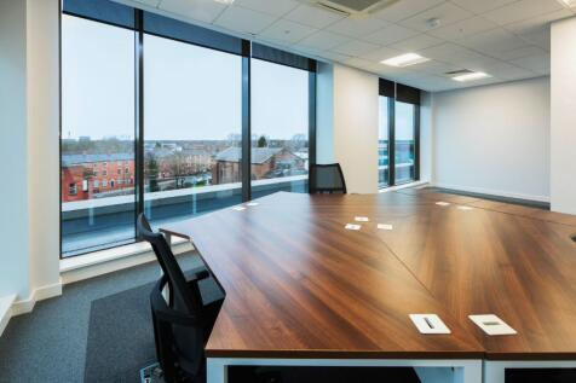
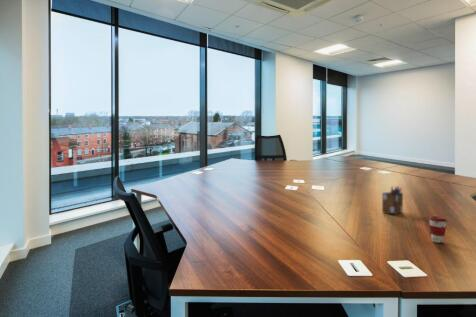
+ coffee cup (437, 229)
+ desk organizer (392, 198)
